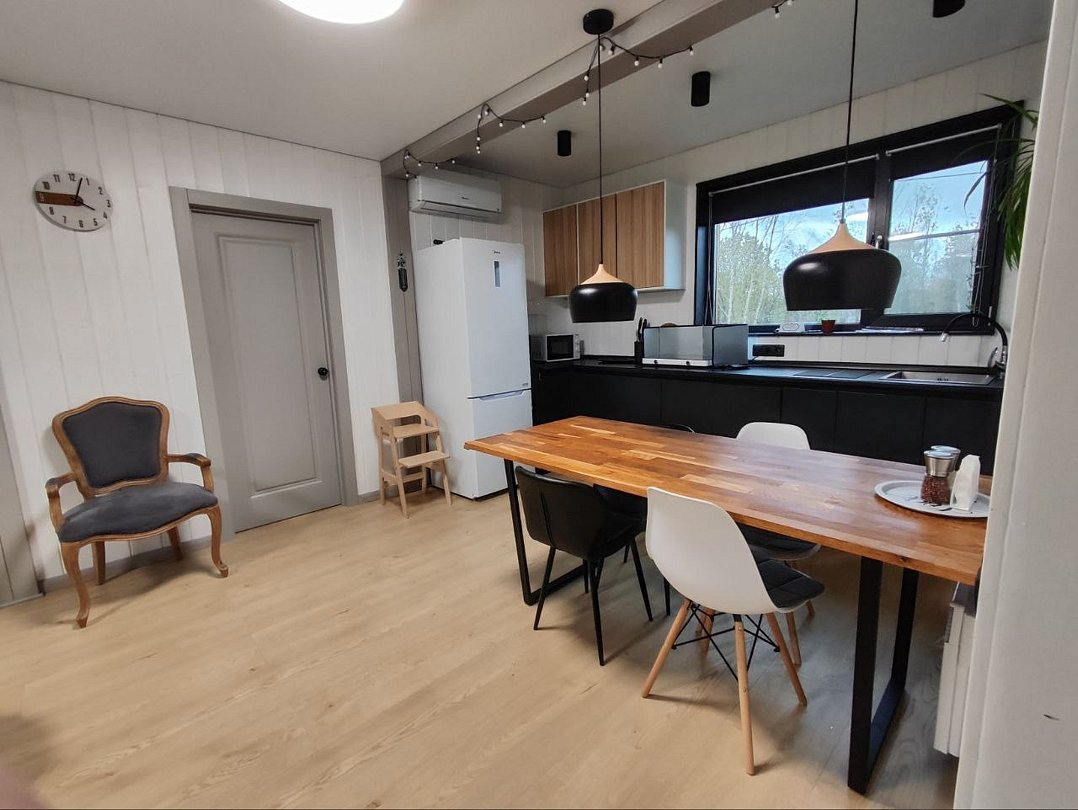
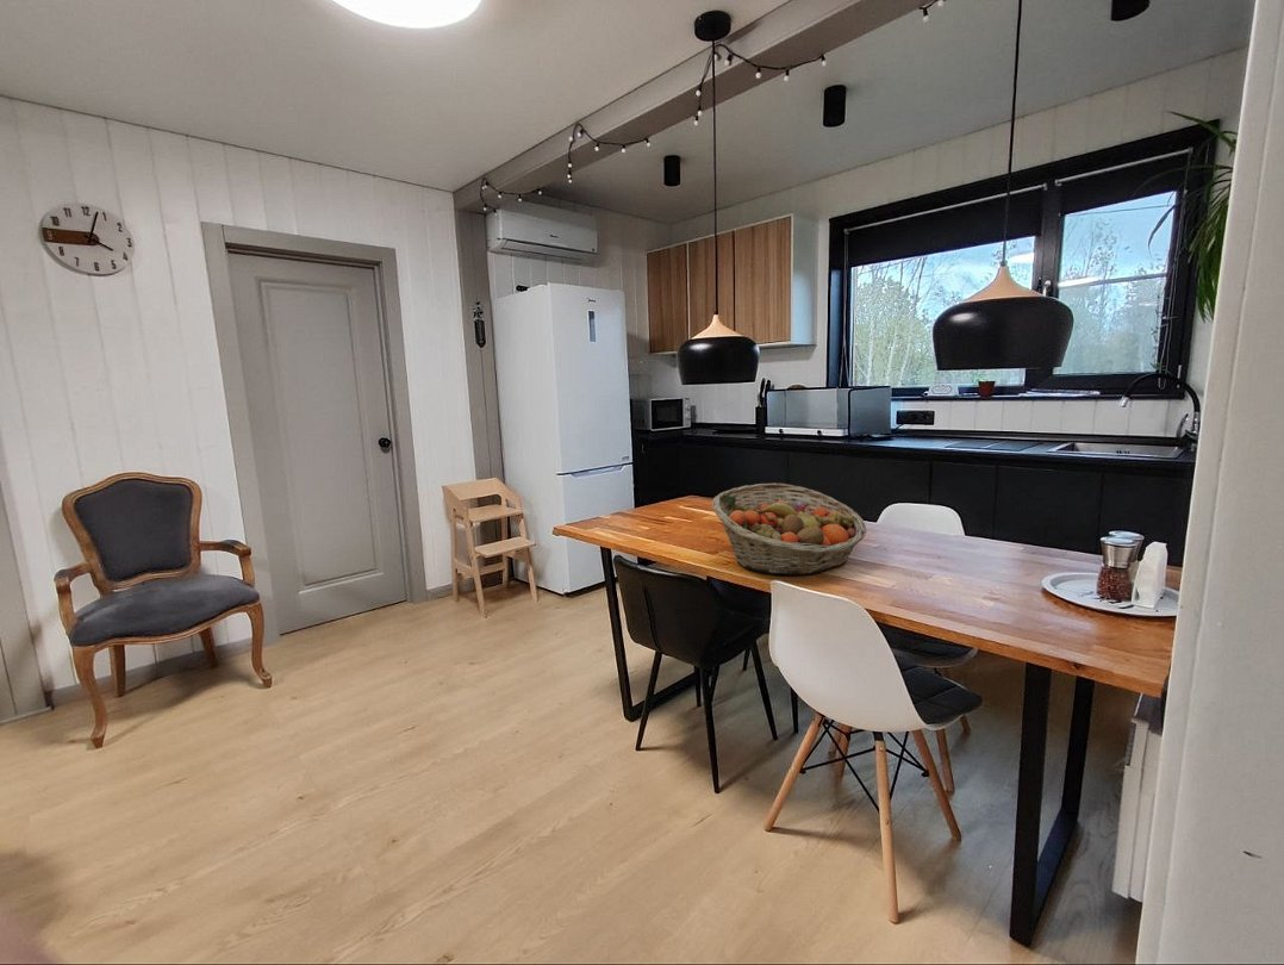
+ fruit basket (787, 525)
